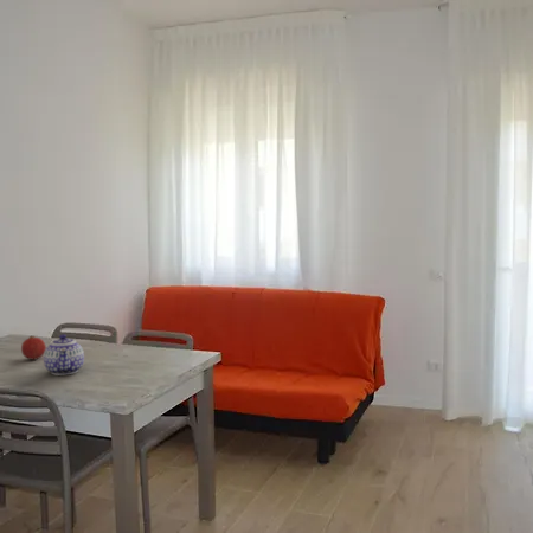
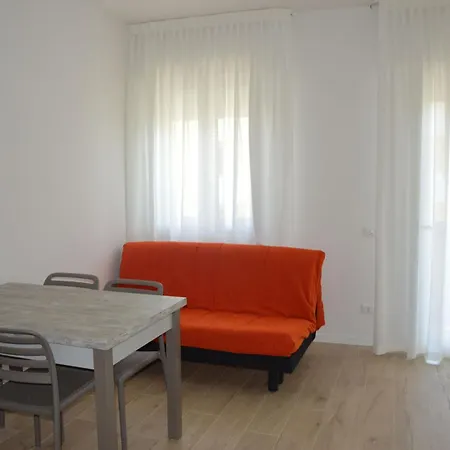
- fruit (33, 347)
- teapot (63, 353)
